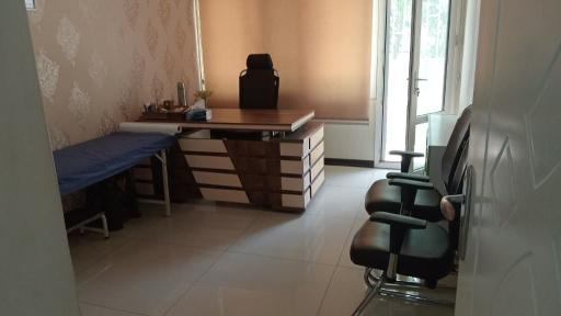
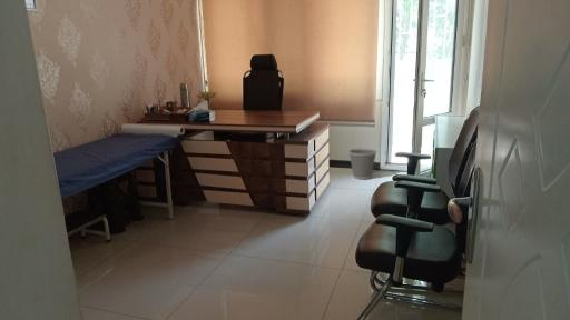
+ wastebasket (362, 163)
